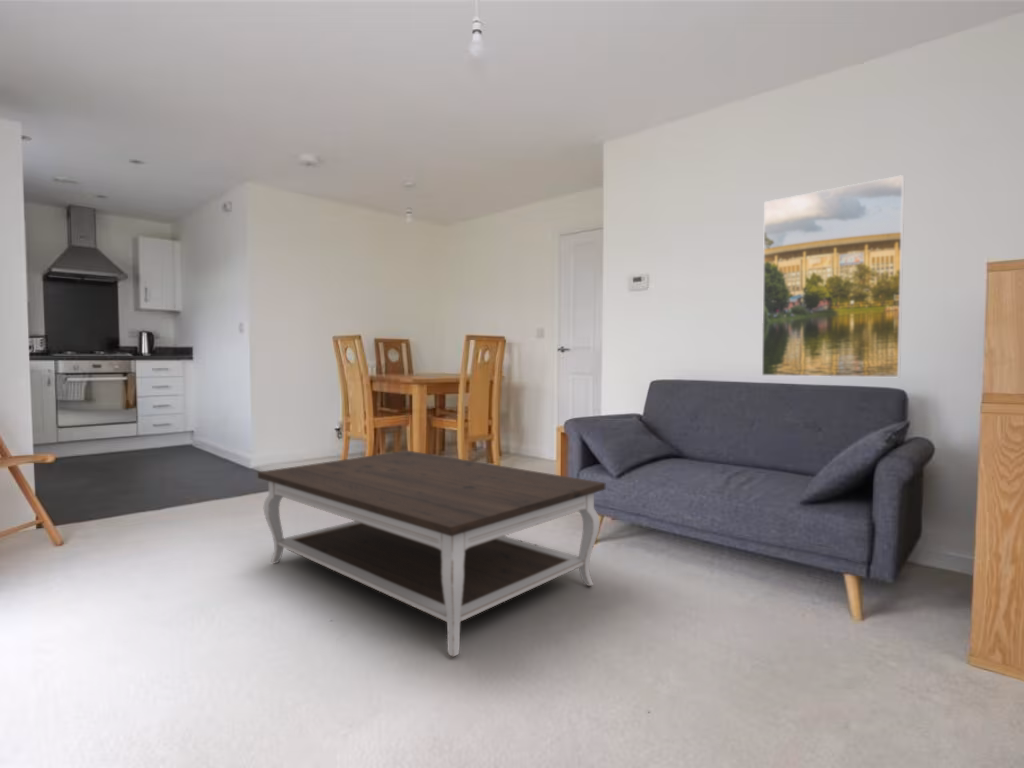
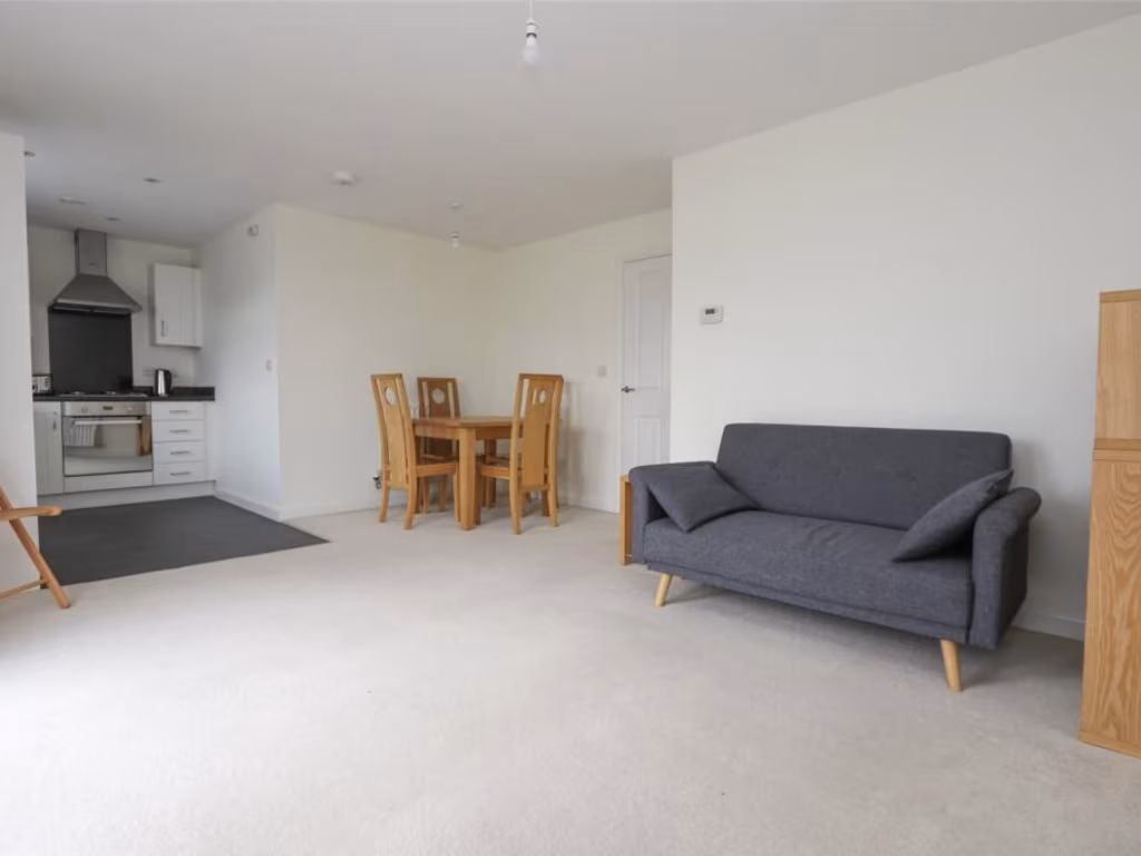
- coffee table (423, 525)
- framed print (827, 283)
